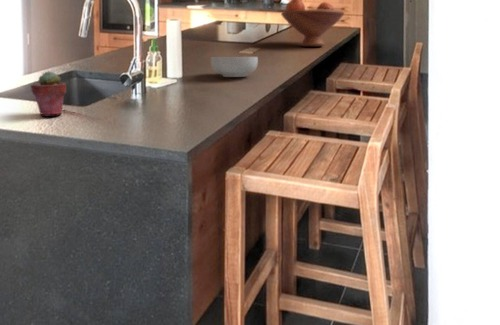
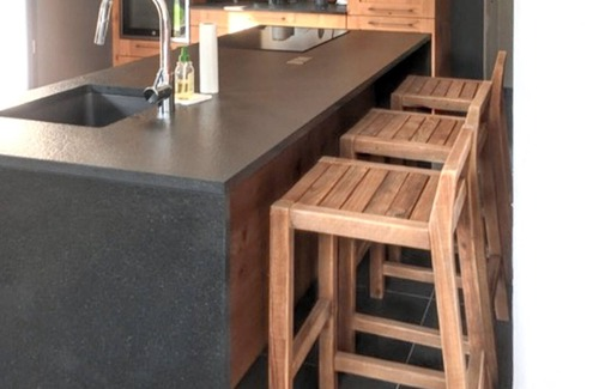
- fruit bowl (312, 22)
- cereal bowl (234, 66)
- potted succulent (49, 93)
